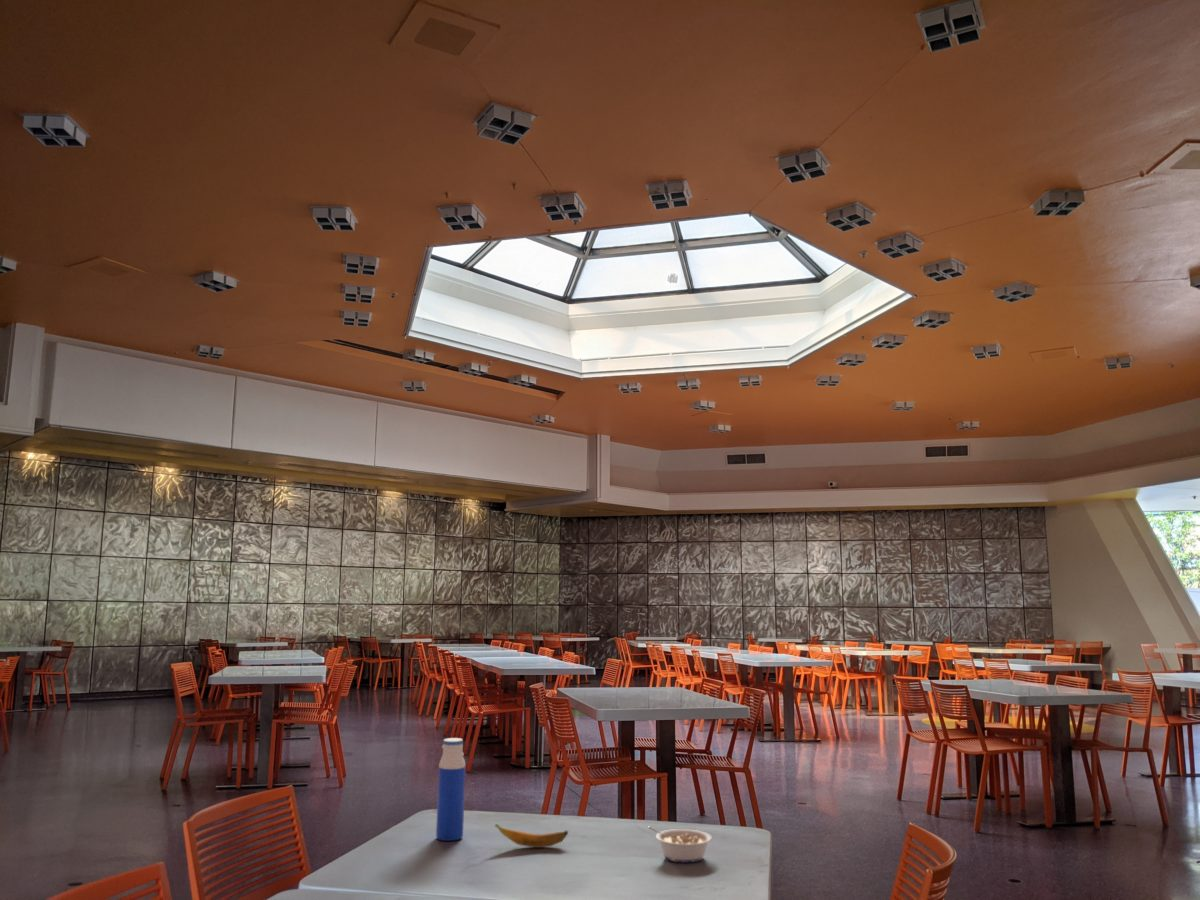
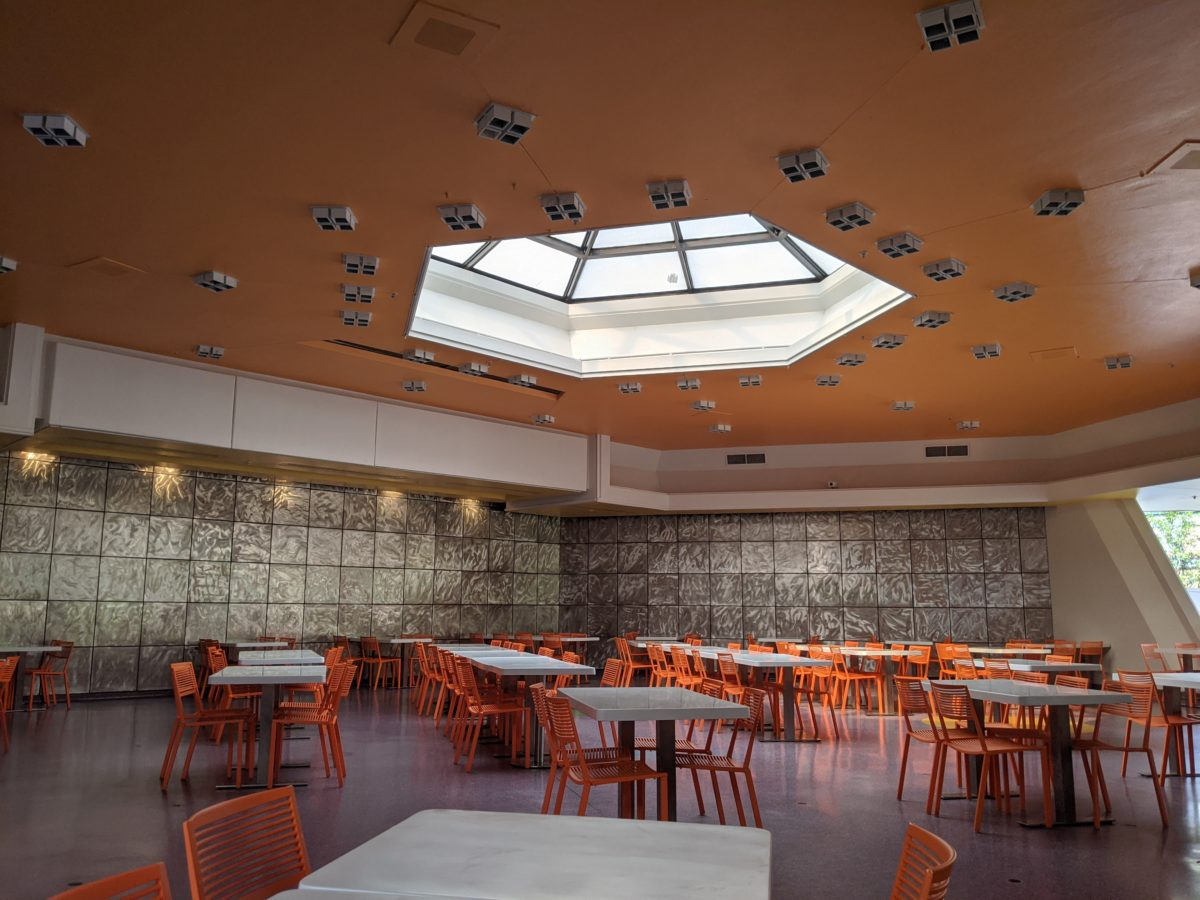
- banana (531, 834)
- legume (681, 844)
- water bottle (451, 788)
